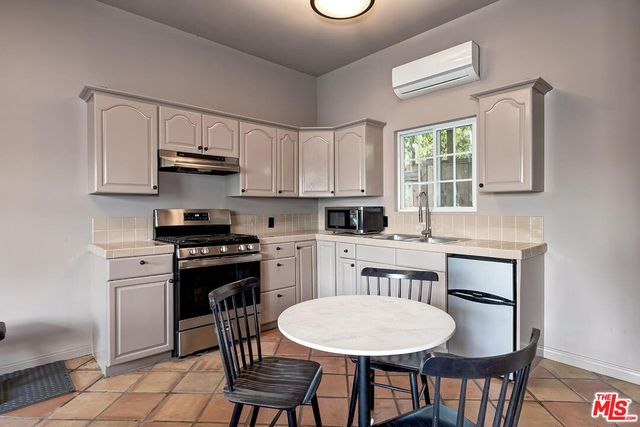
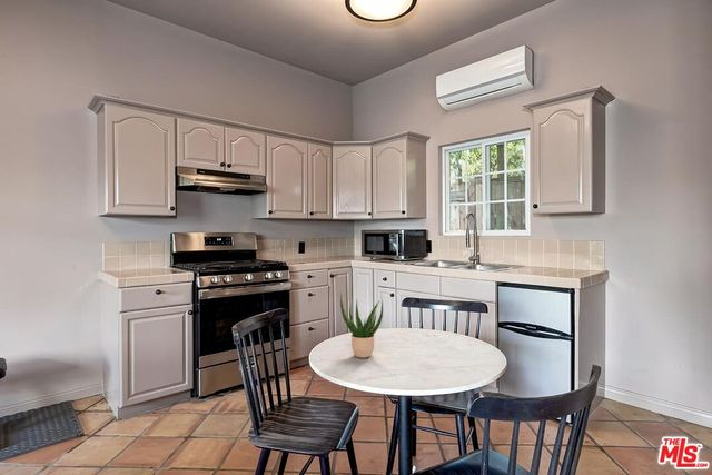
+ potted plant (362, 324)
